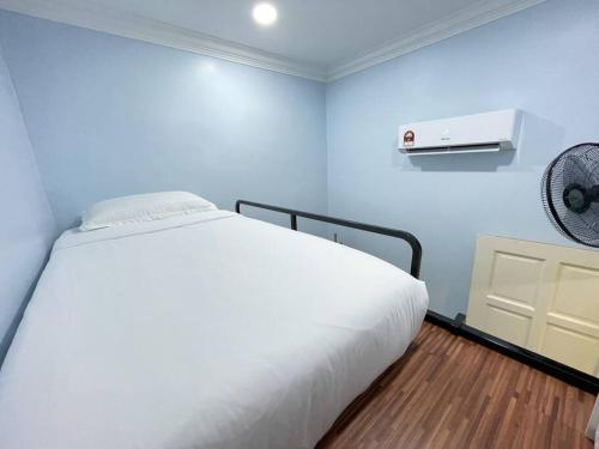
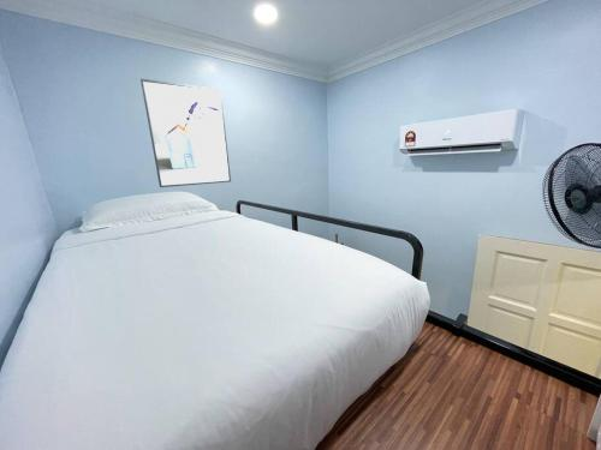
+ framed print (191, 136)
